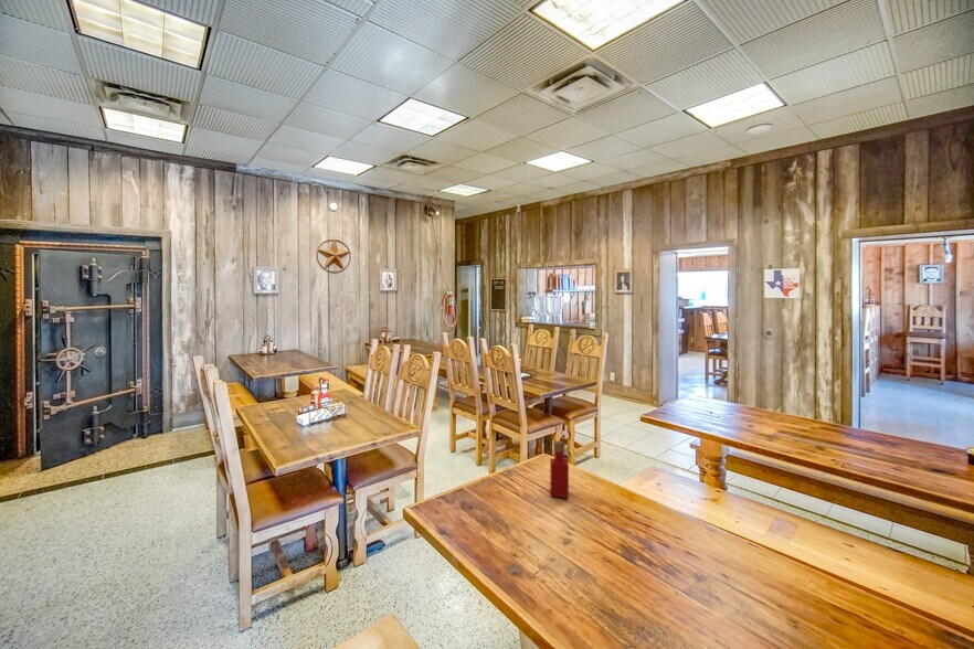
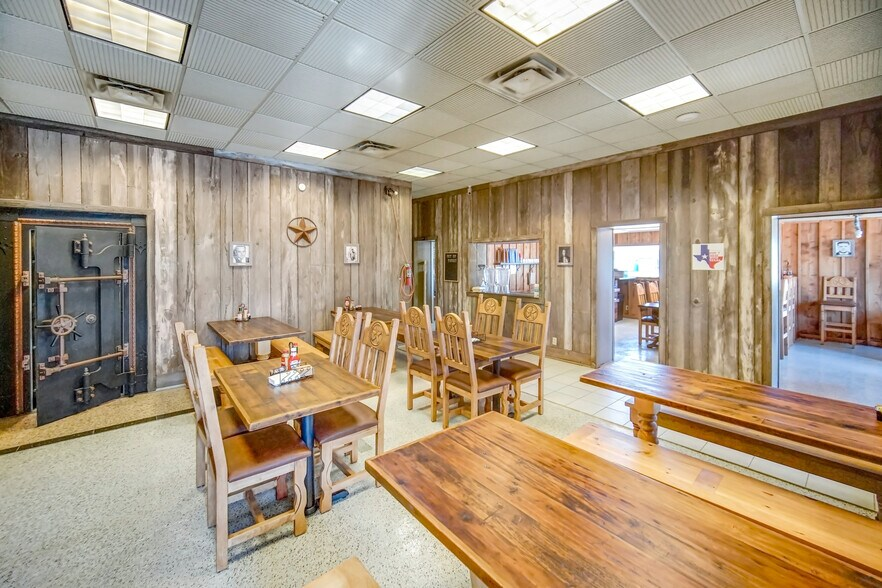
- tabasco sauce (559, 467)
